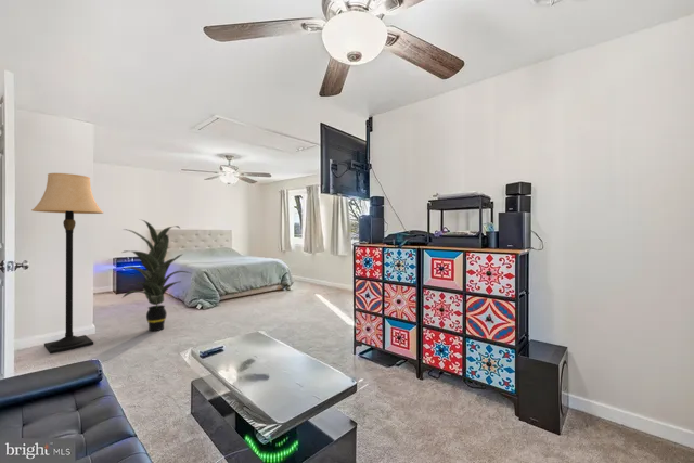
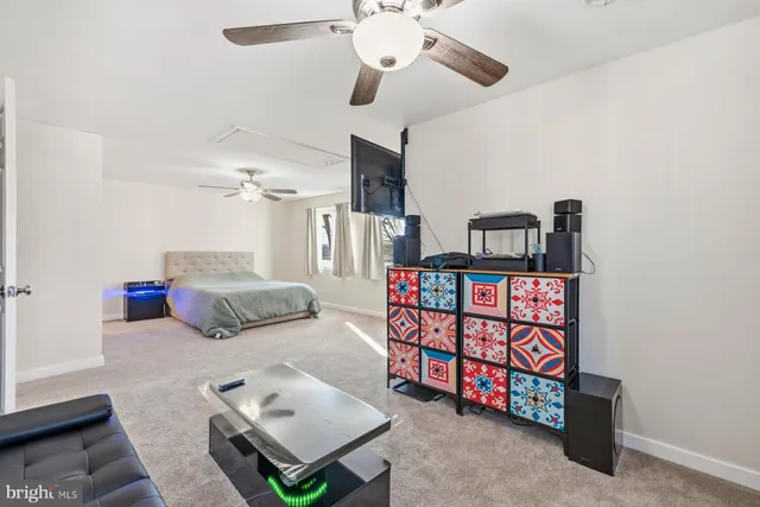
- lamp (68, 260)
- indoor plant (151, 274)
